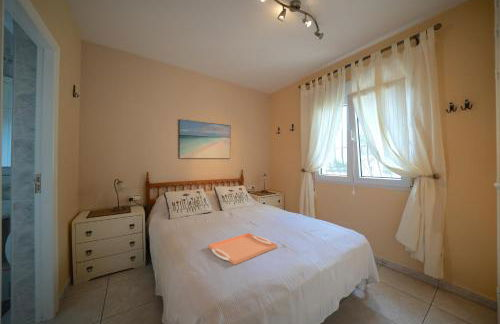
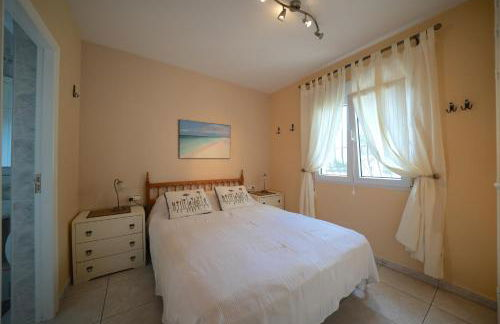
- serving tray (242, 246)
